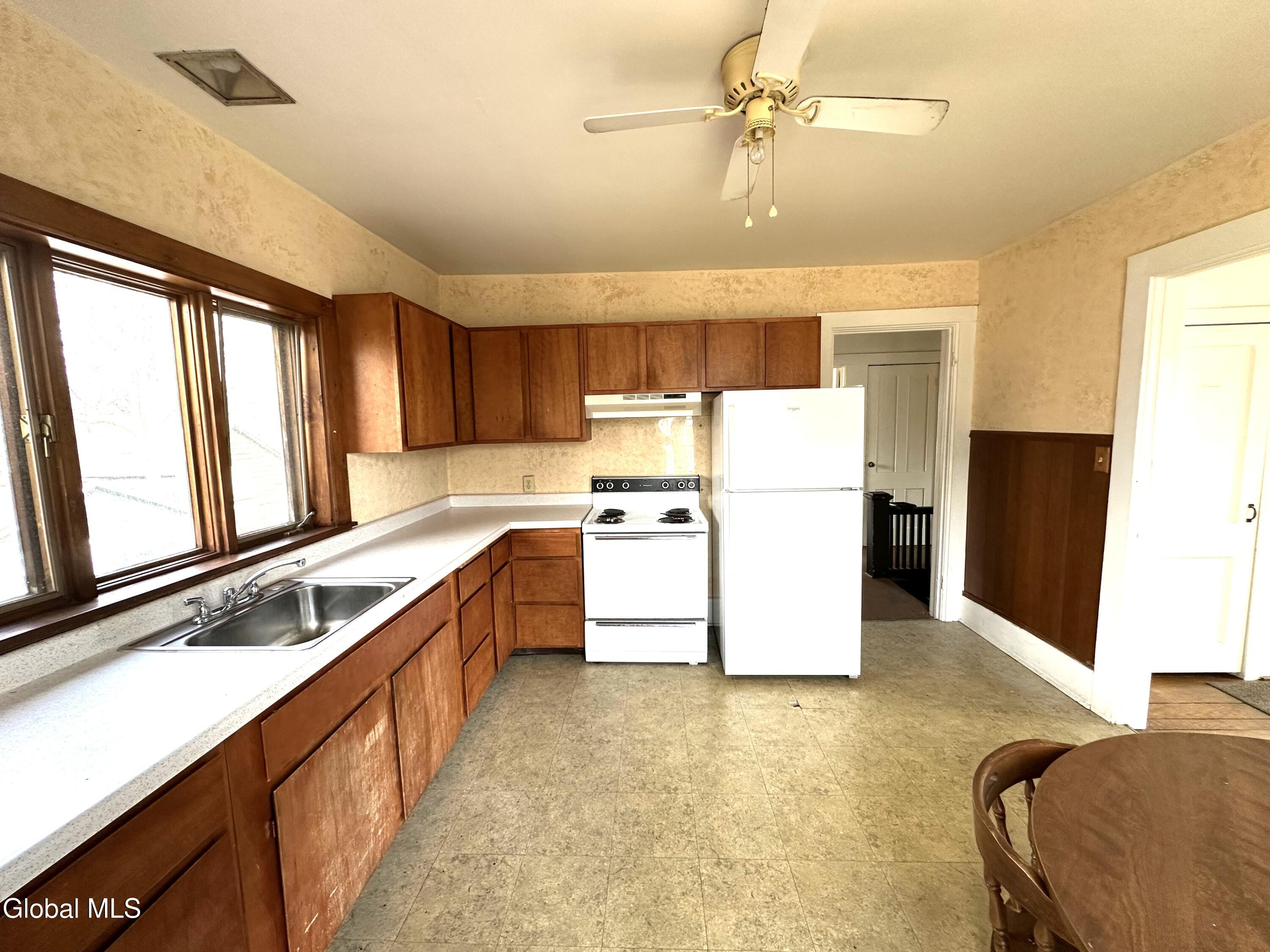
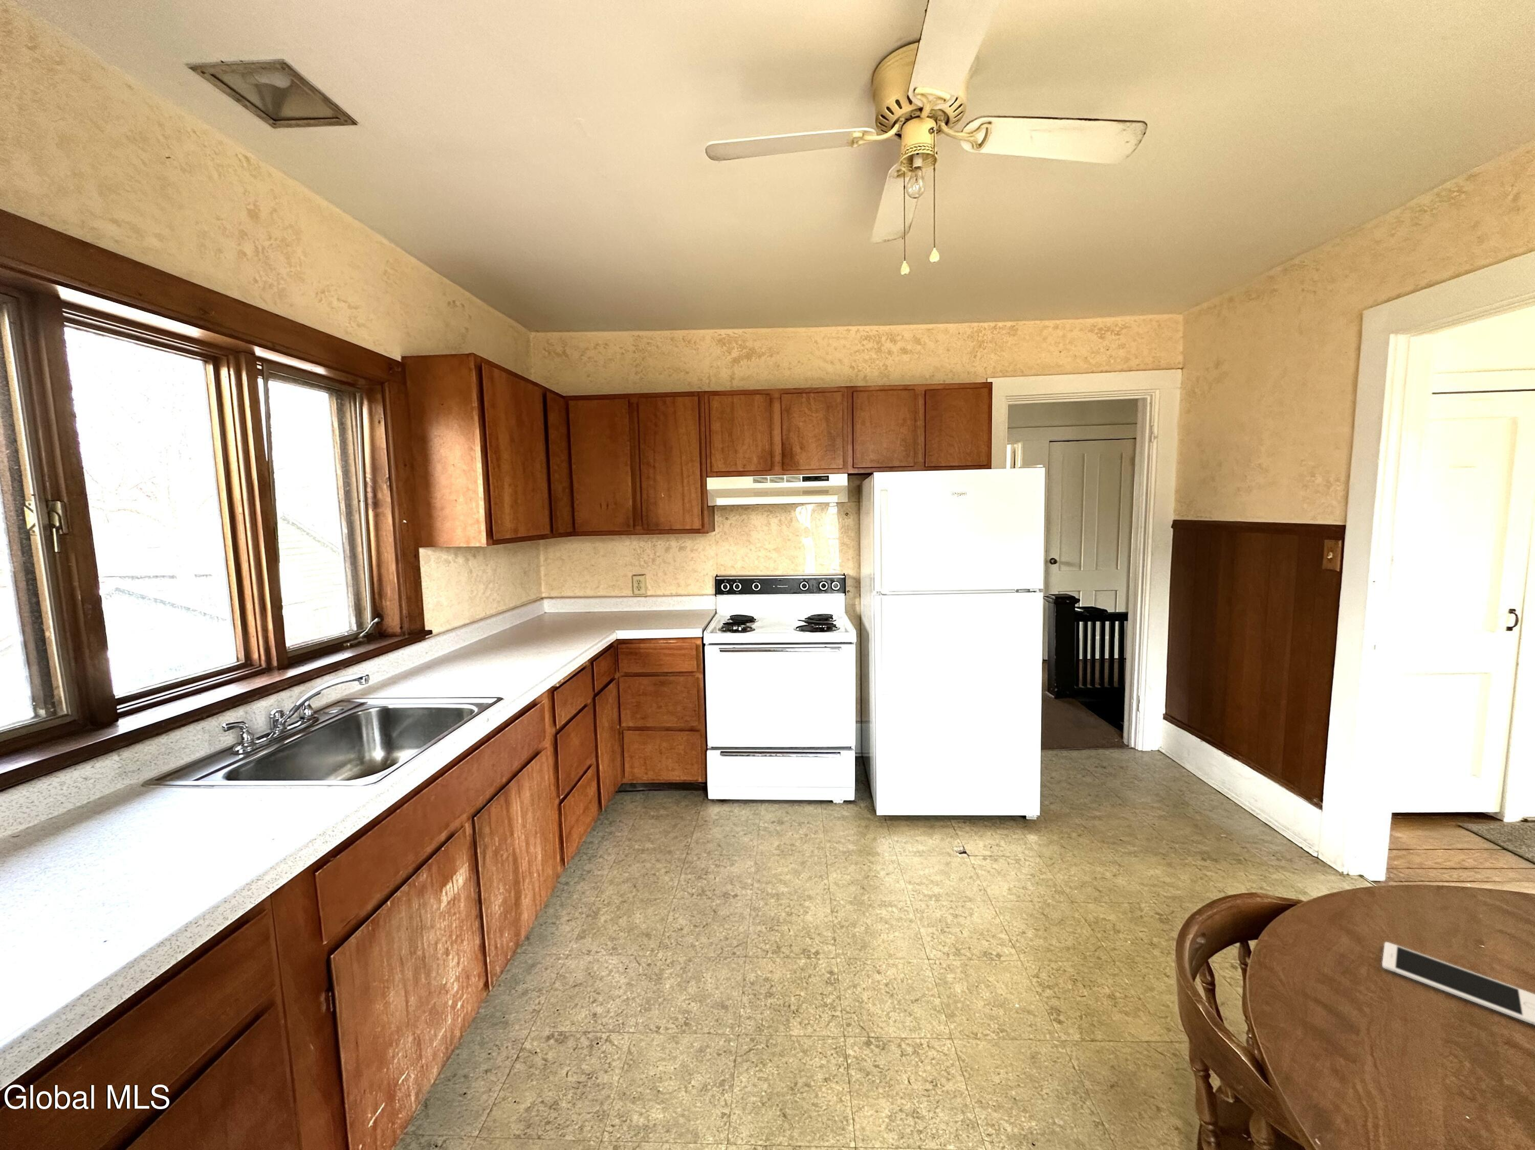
+ cell phone (1458, 981)
